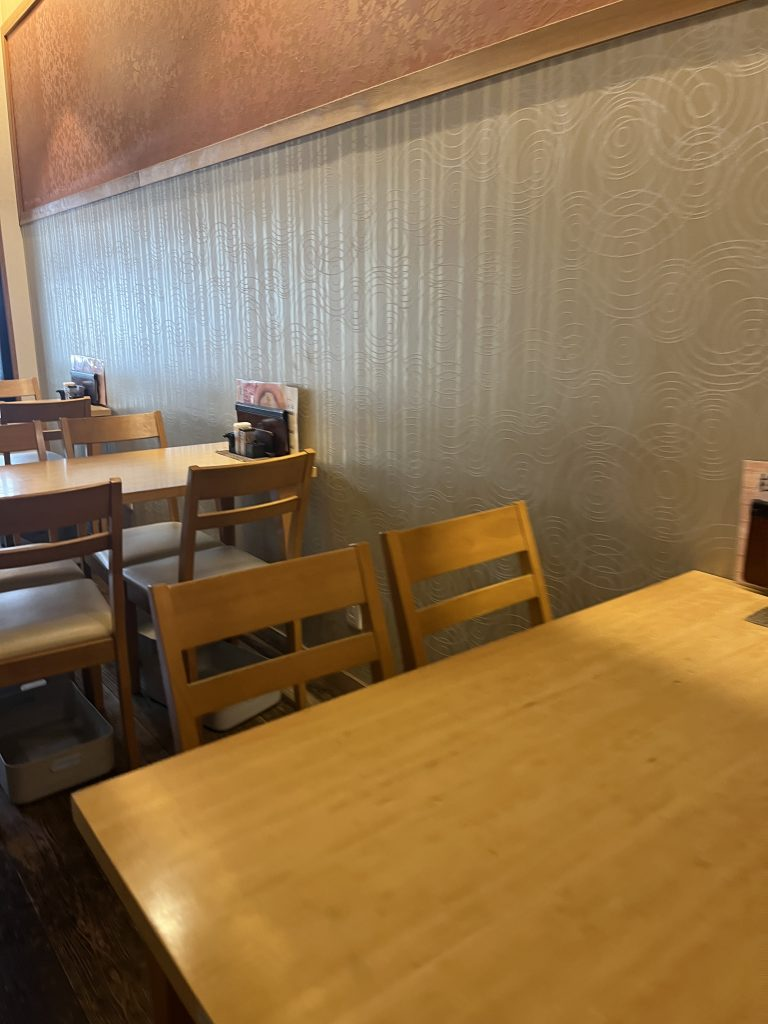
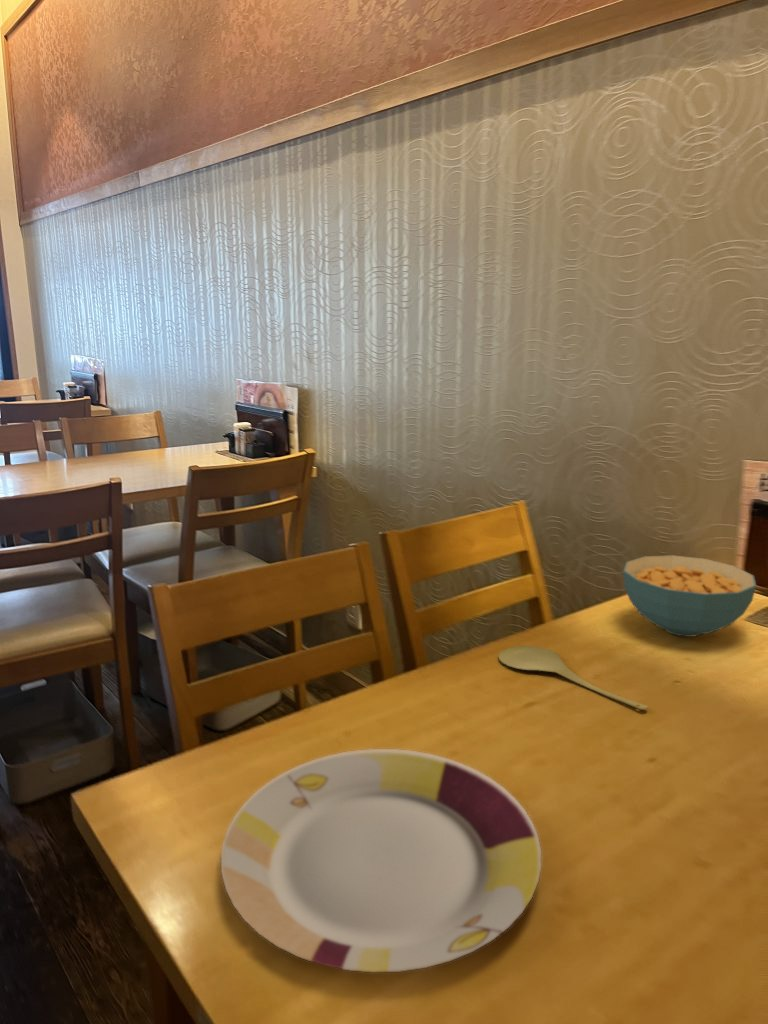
+ spoon (569, 674)
+ cereal bowl (685, 601)
+ plate (381, 846)
